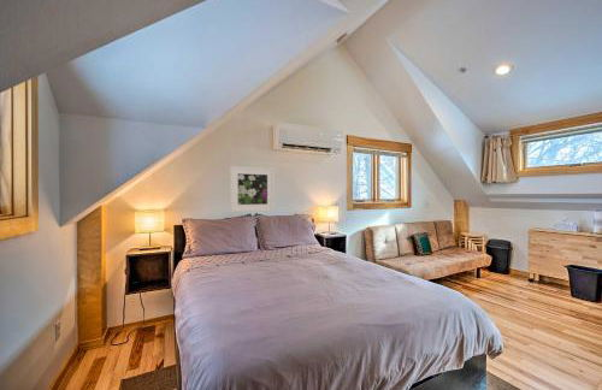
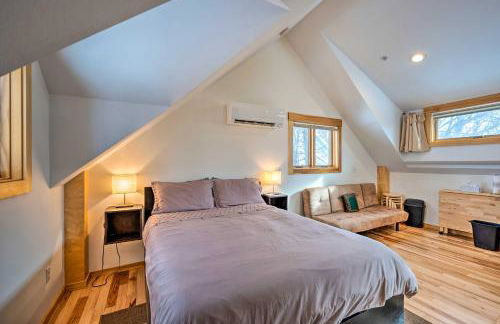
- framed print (253, 189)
